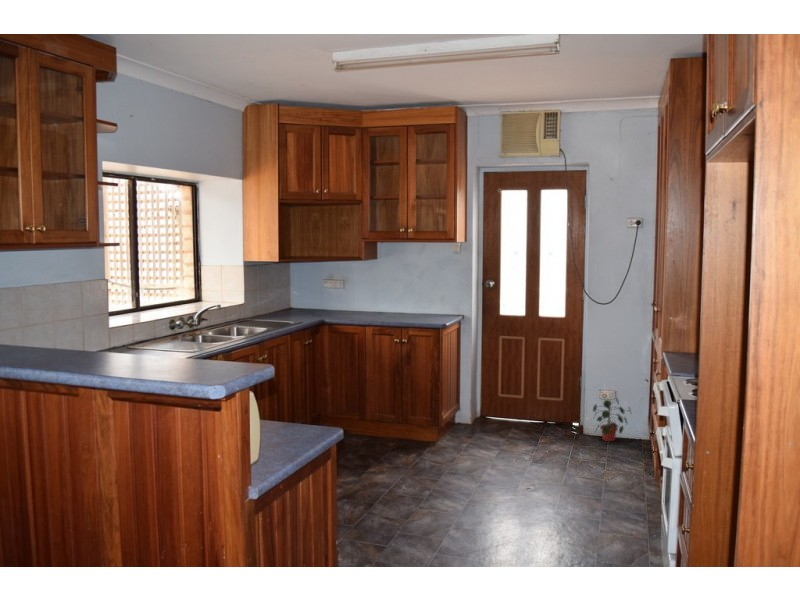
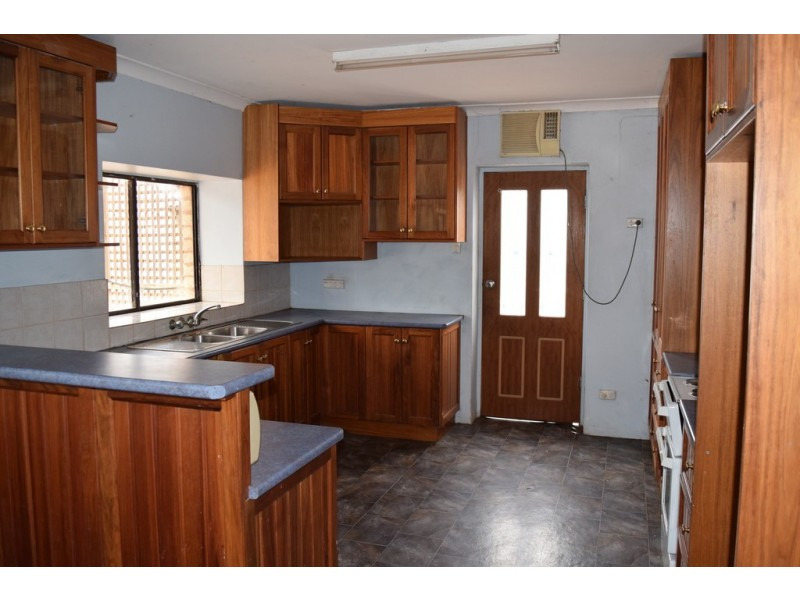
- potted plant (611, 418)
